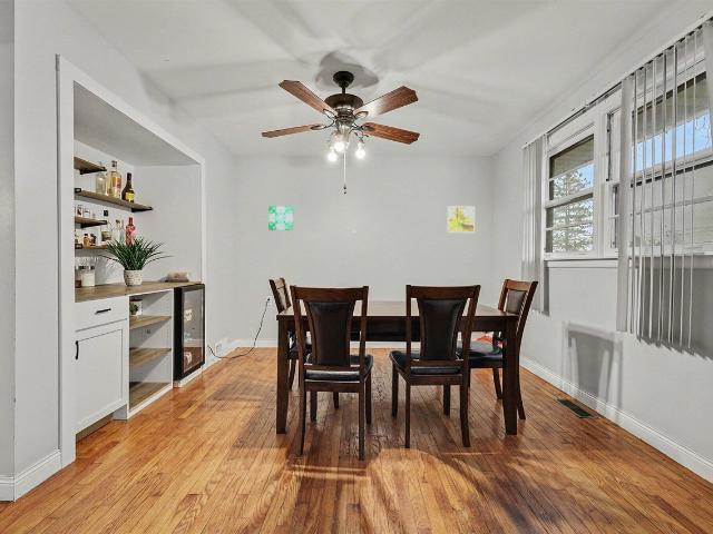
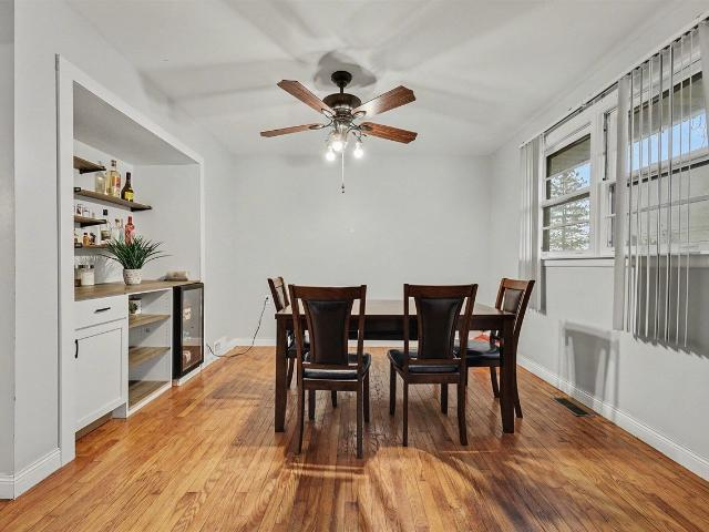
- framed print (460, 219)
- wall art (281, 218)
